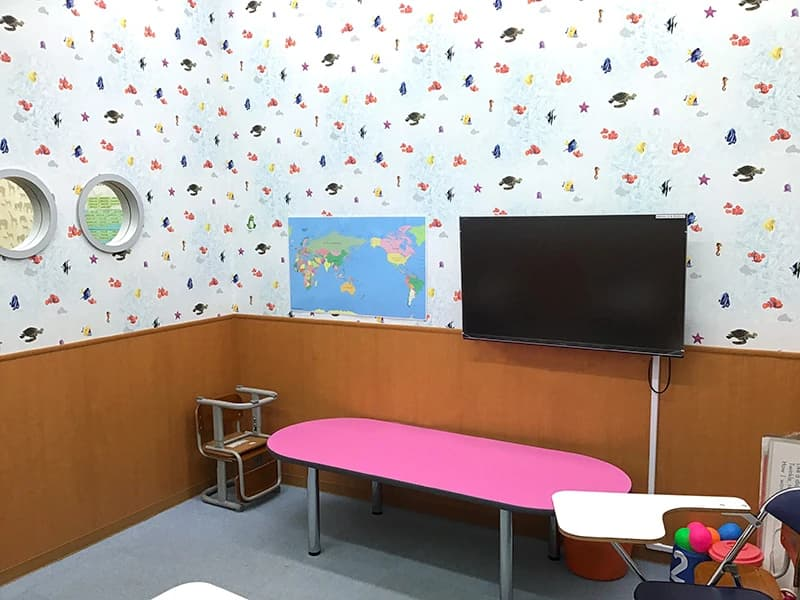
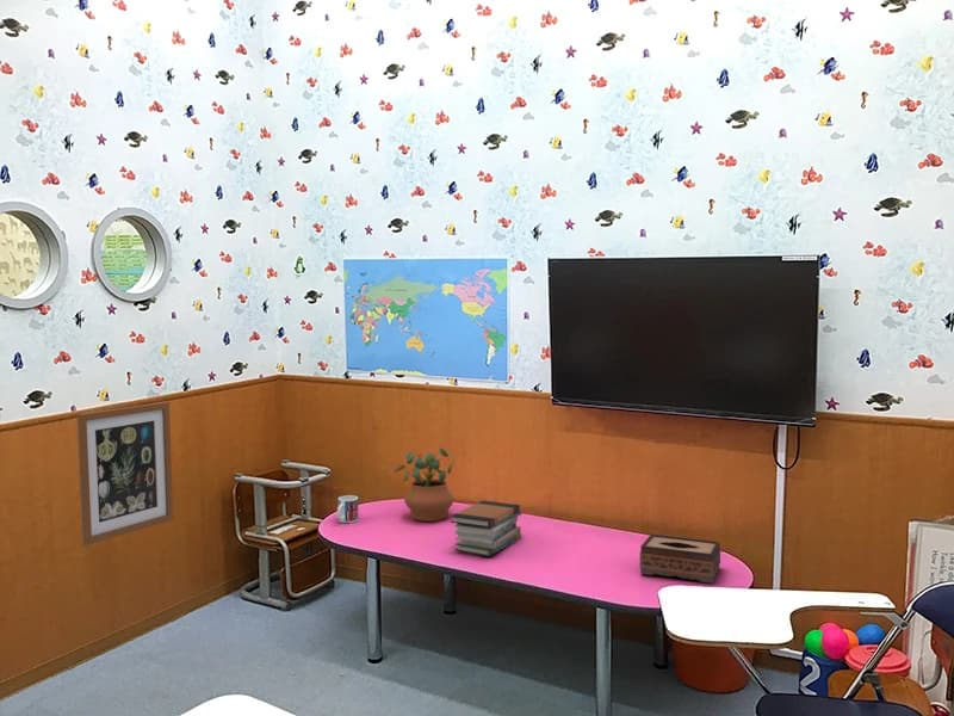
+ mug (347, 510)
+ tissue box (680, 557)
+ potted plant (423, 482)
+ wall art (128, 469)
+ book stack (487, 527)
